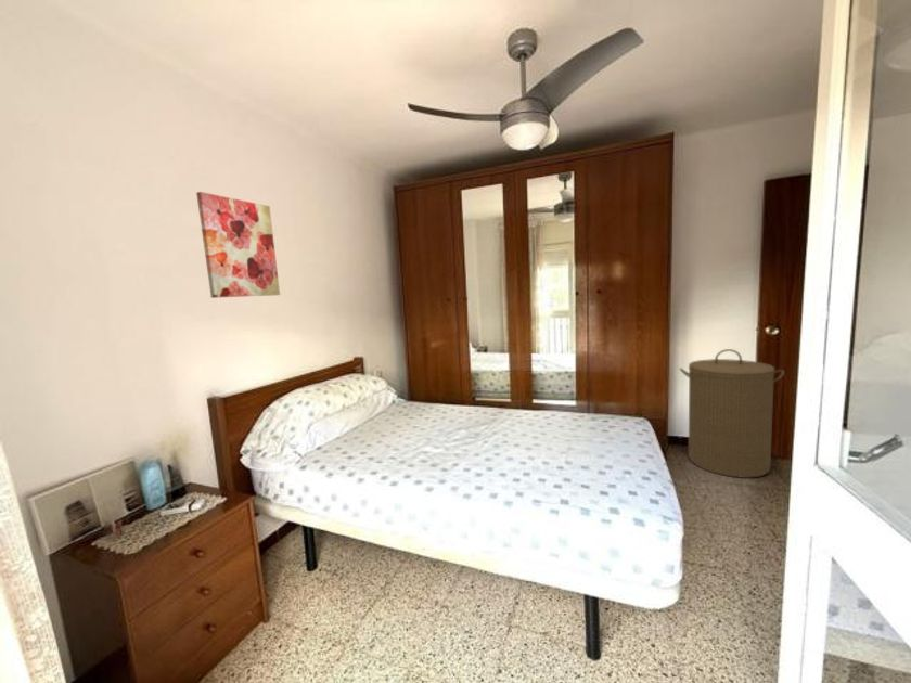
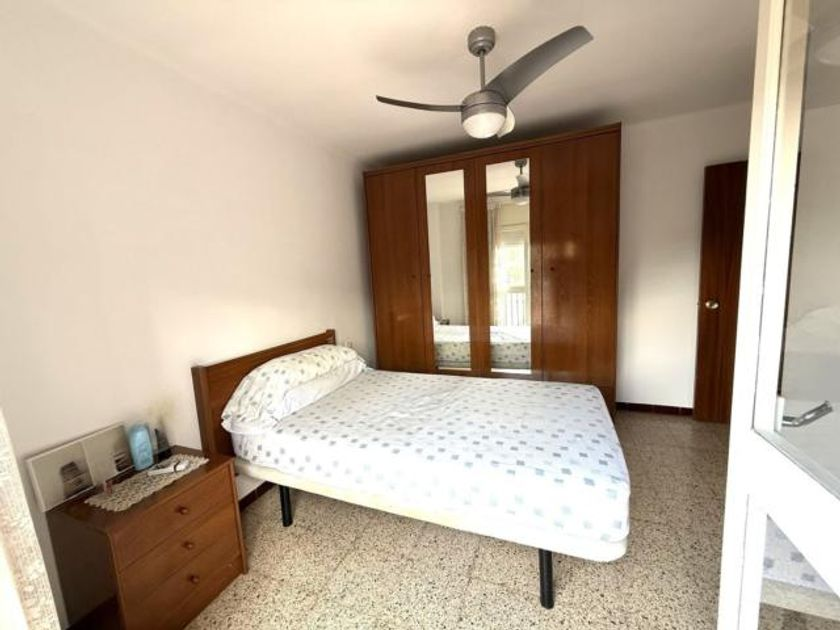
- laundry hamper (728, 407)
- wall art (242, 248)
